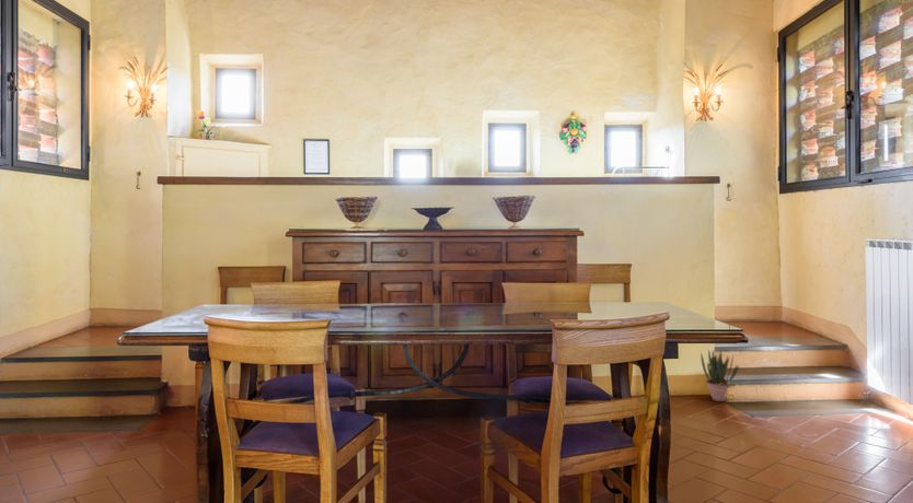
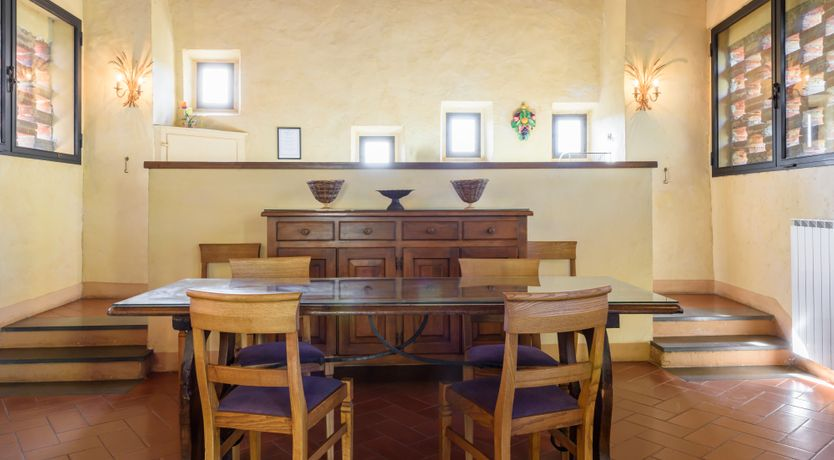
- potted plant (719, 374)
